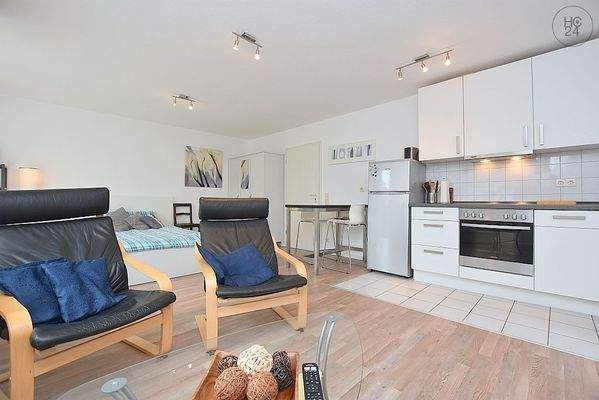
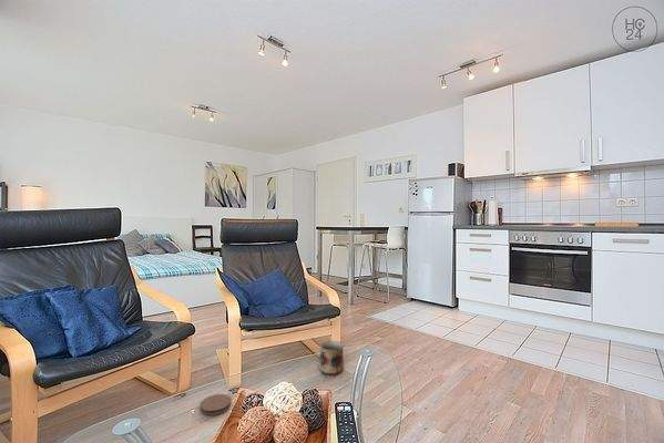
+ mug (330, 356)
+ coaster (215, 403)
